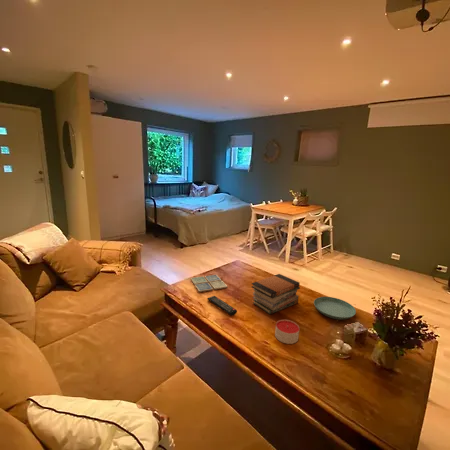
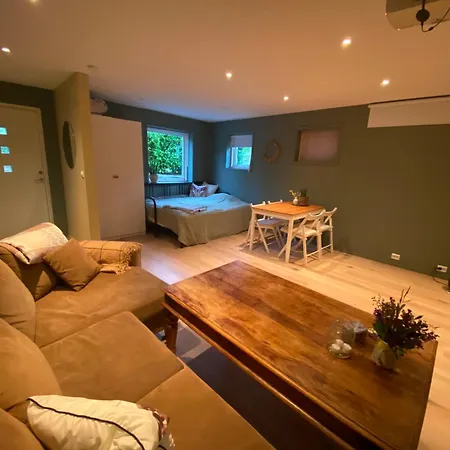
- candle (287, 330)
- drink coaster (208, 283)
- saucer (333, 308)
- book stack (275, 293)
- remote control (221, 305)
